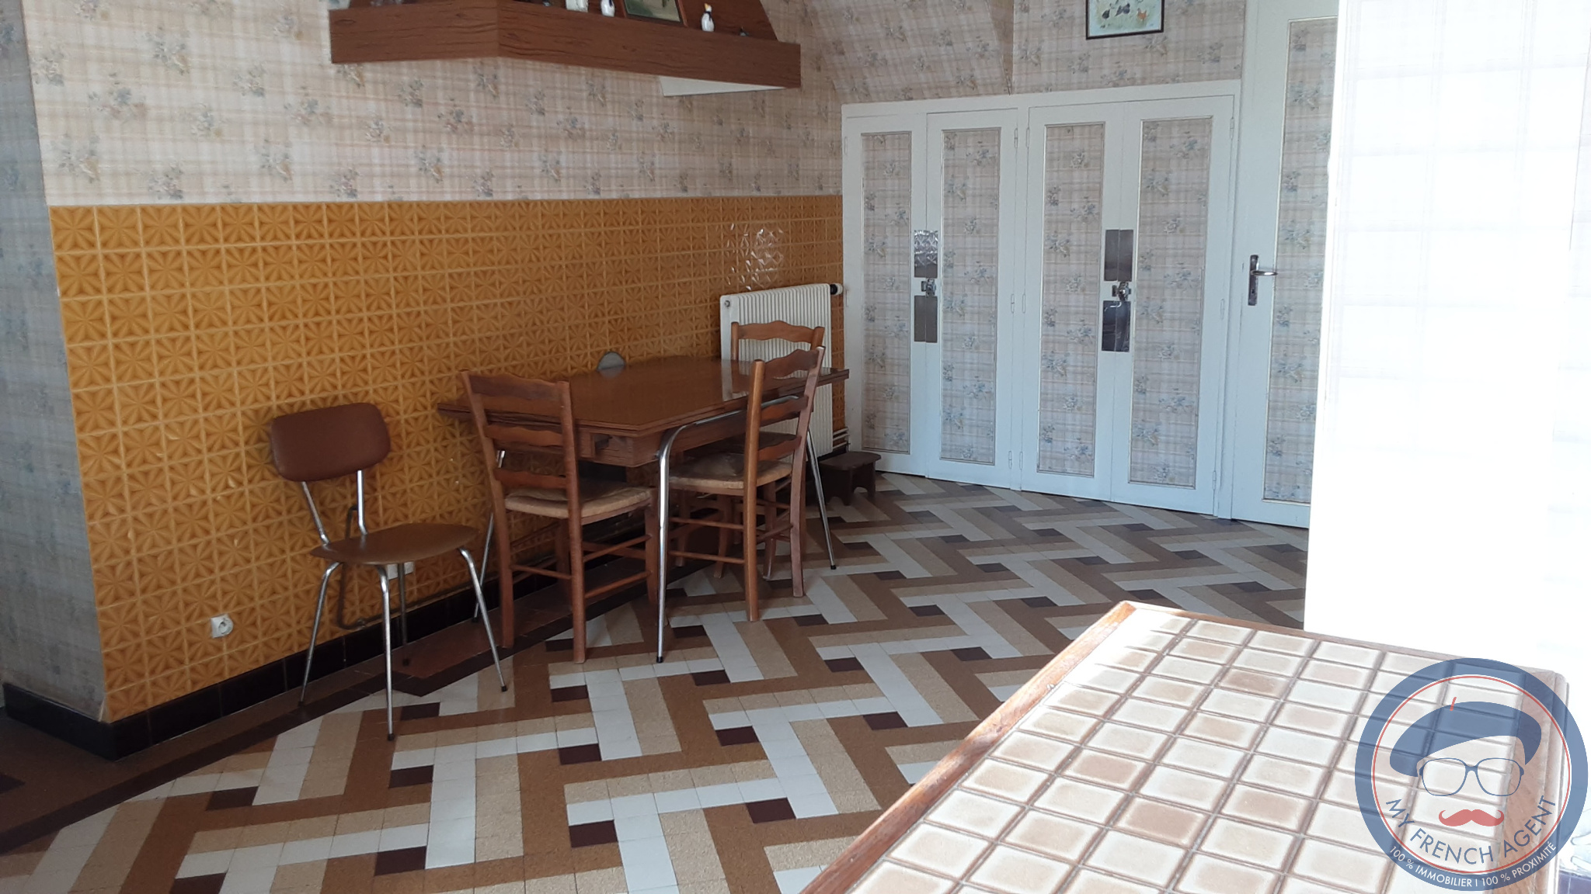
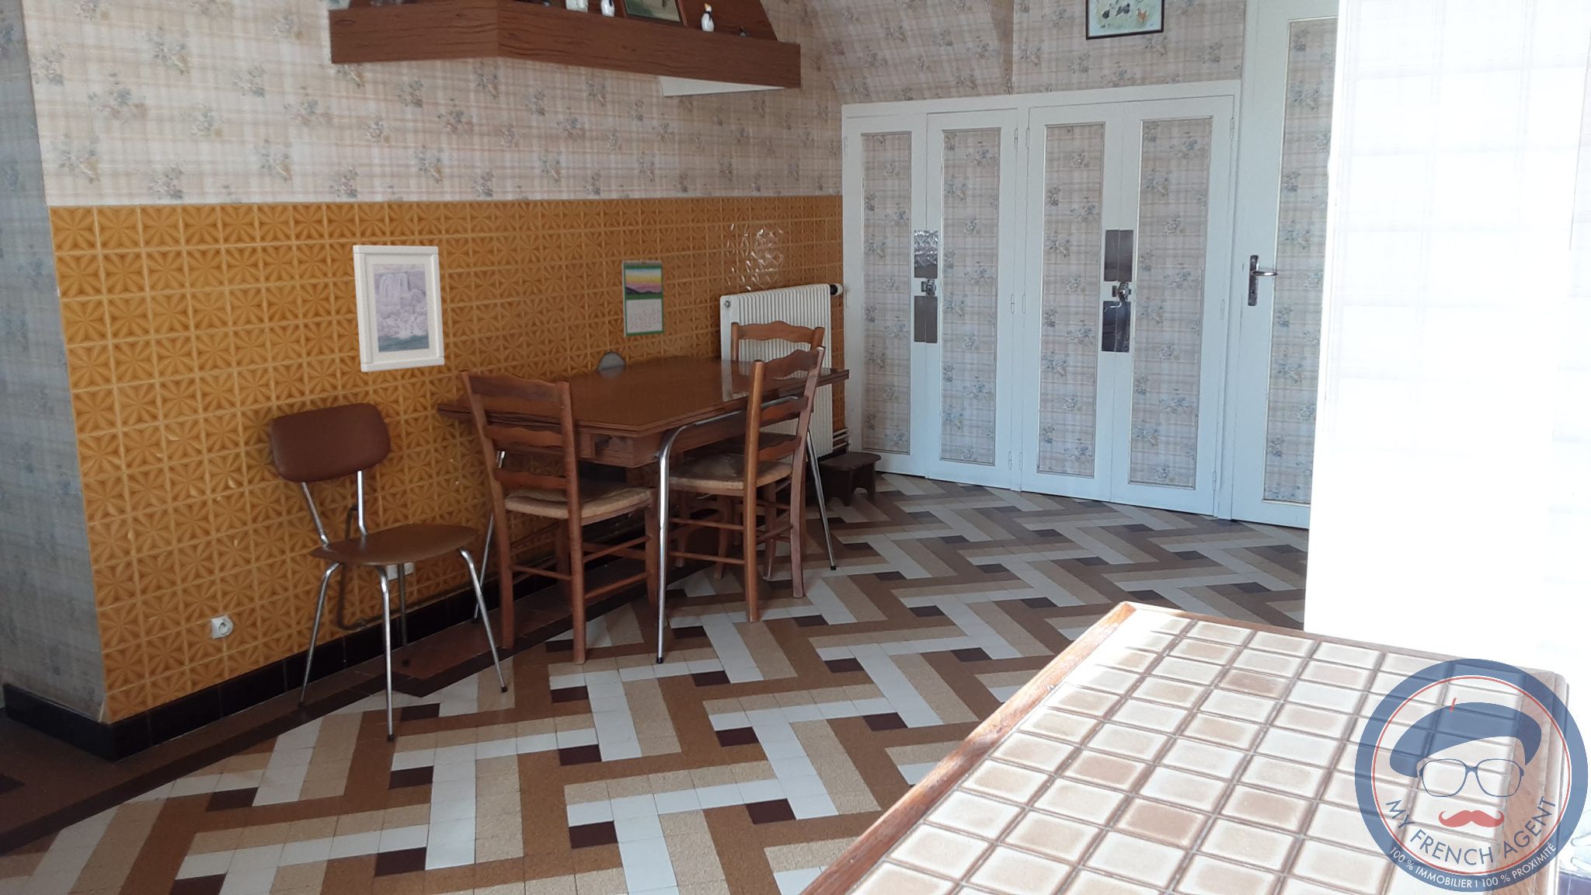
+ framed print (400, 307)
+ calendar (644, 297)
